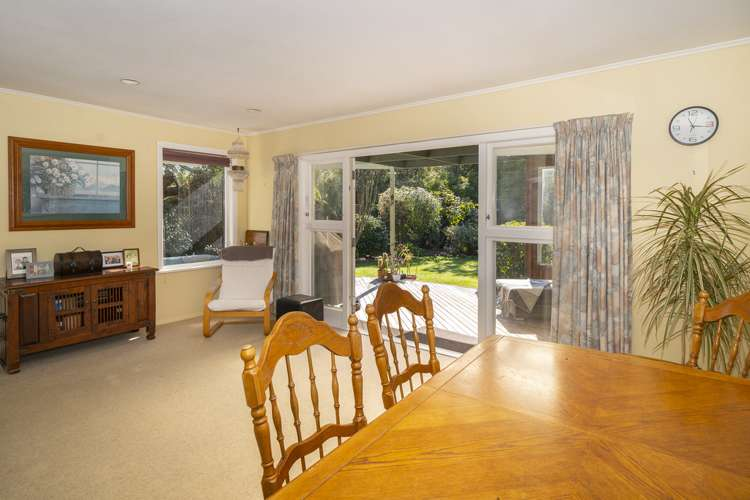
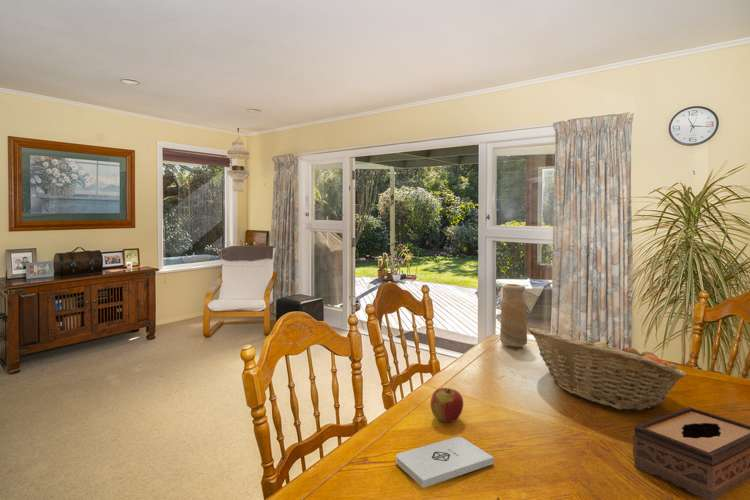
+ notepad (443, 459)
+ fruit basket (598, 361)
+ tissue box (698, 448)
+ apple (446, 403)
+ vase (513, 315)
